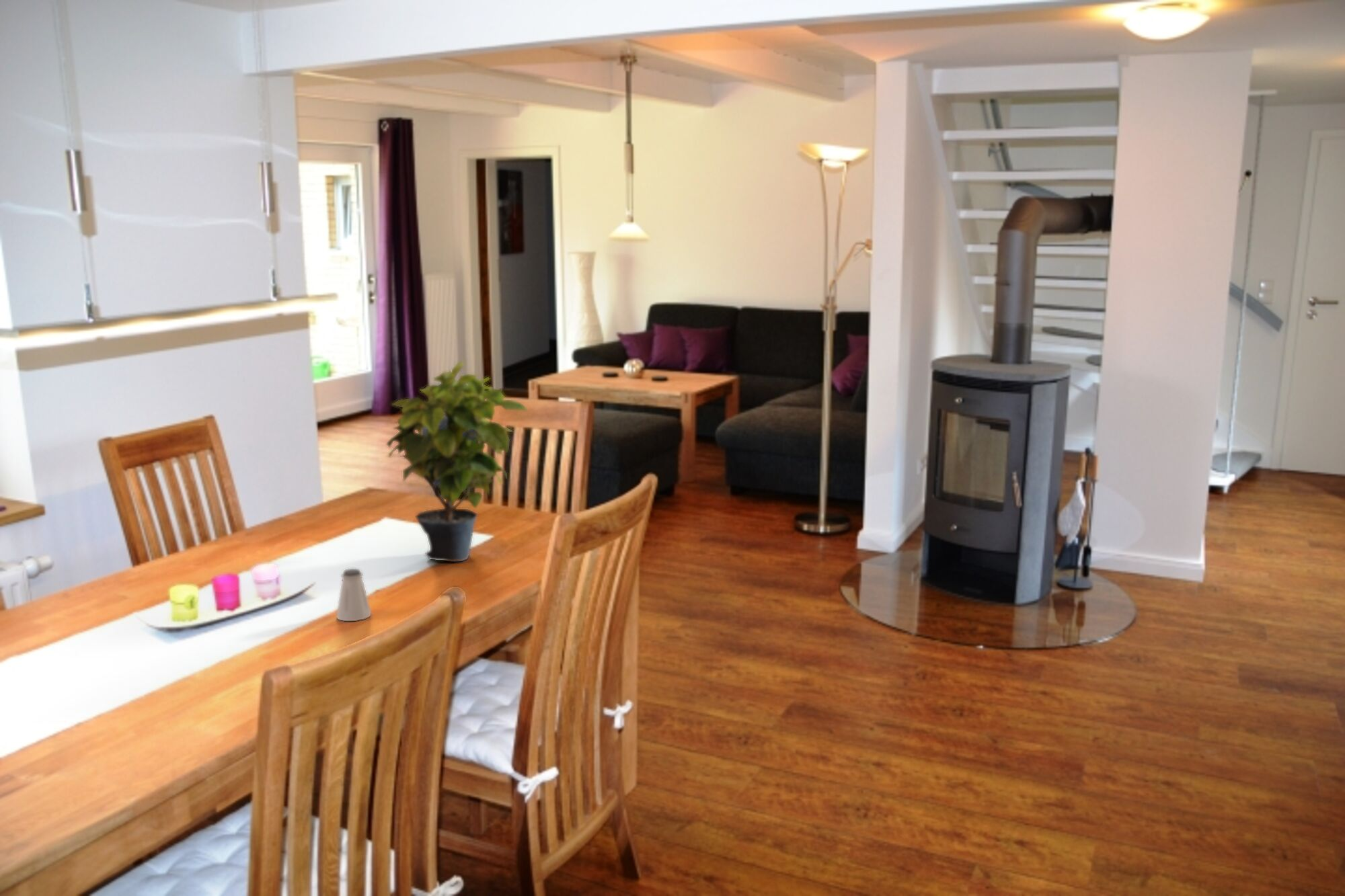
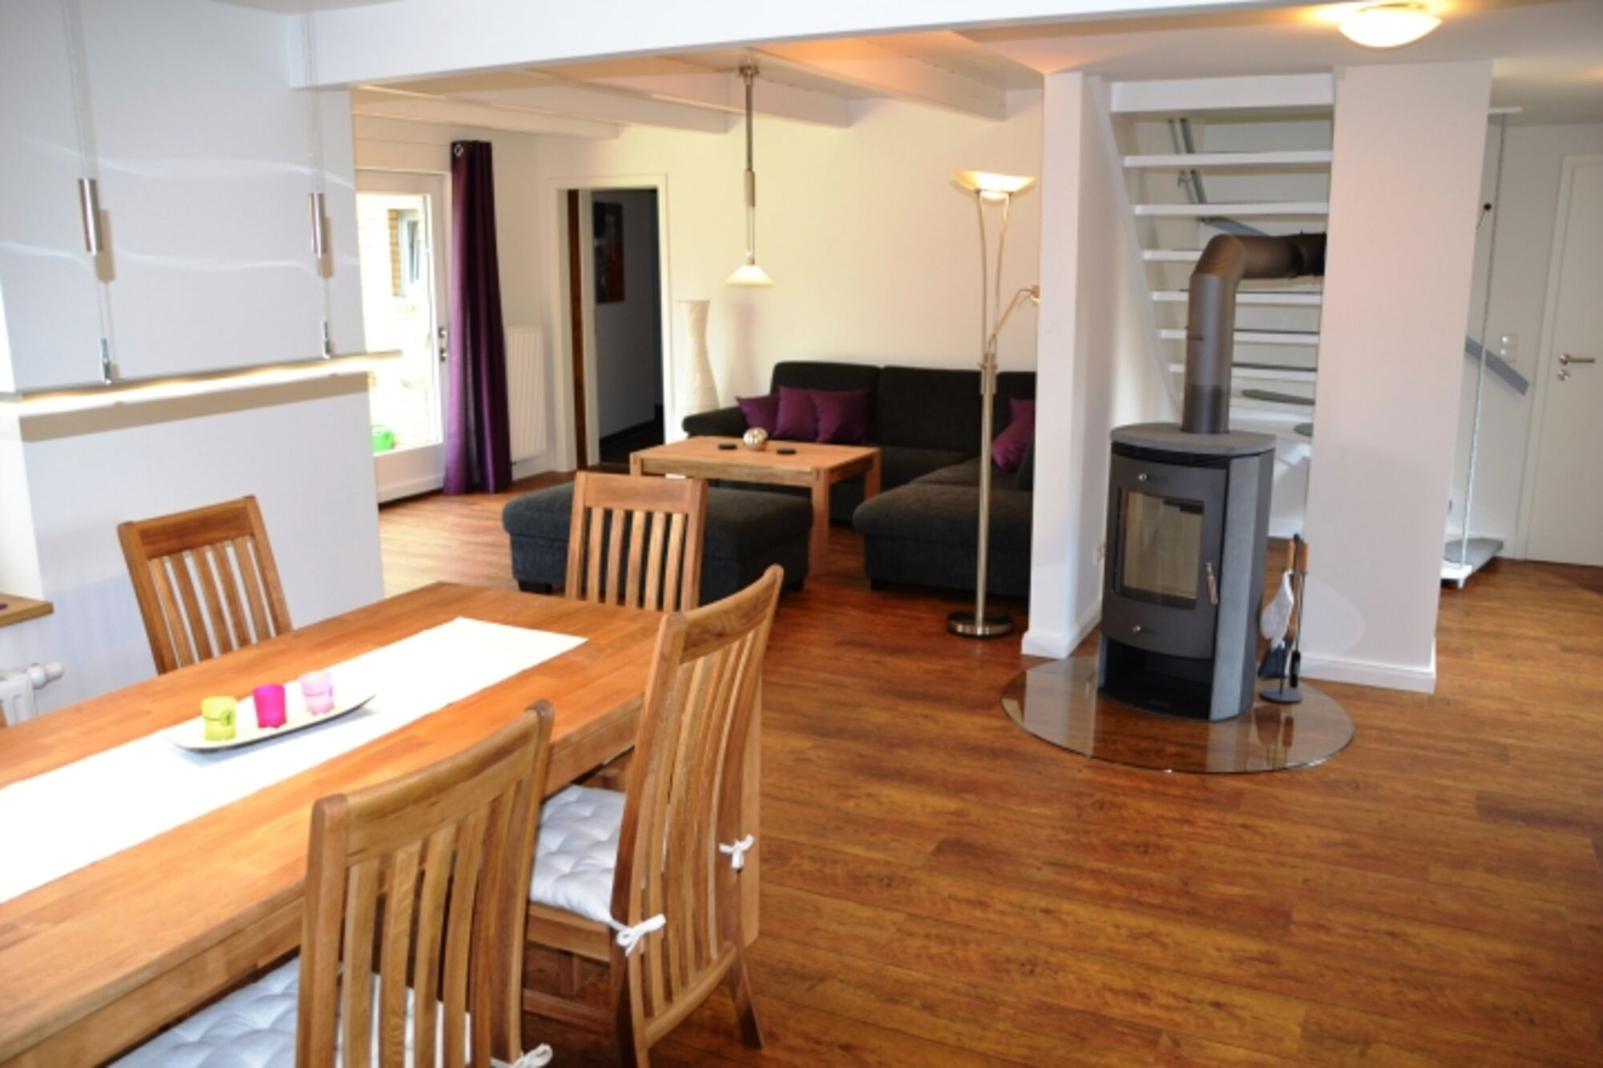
- saltshaker (352, 593)
- potted plant (451, 461)
